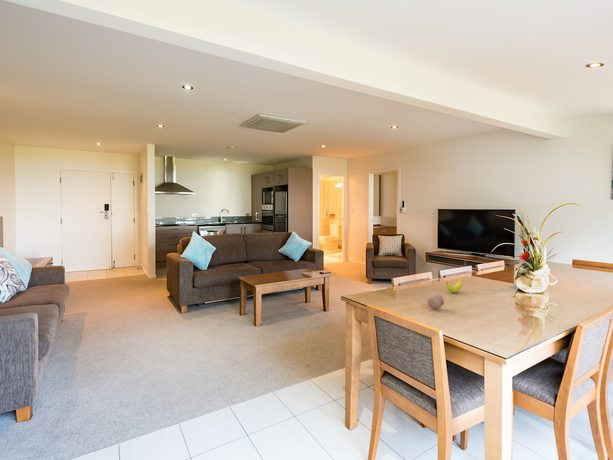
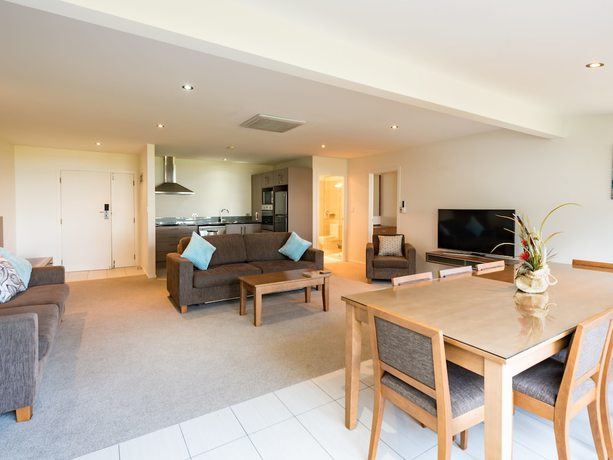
- apple (435, 301)
- banana (454, 285)
